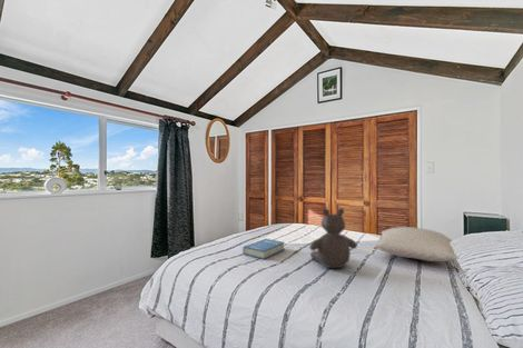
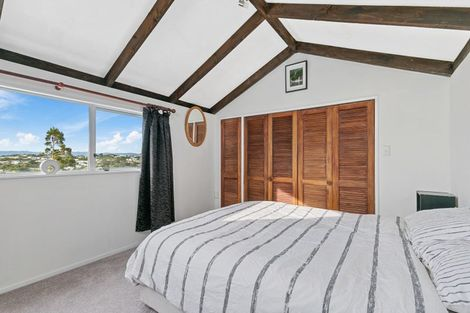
- teddy bear (329, 236)
- hardback book (264, 248)
- pillow (413, 243)
